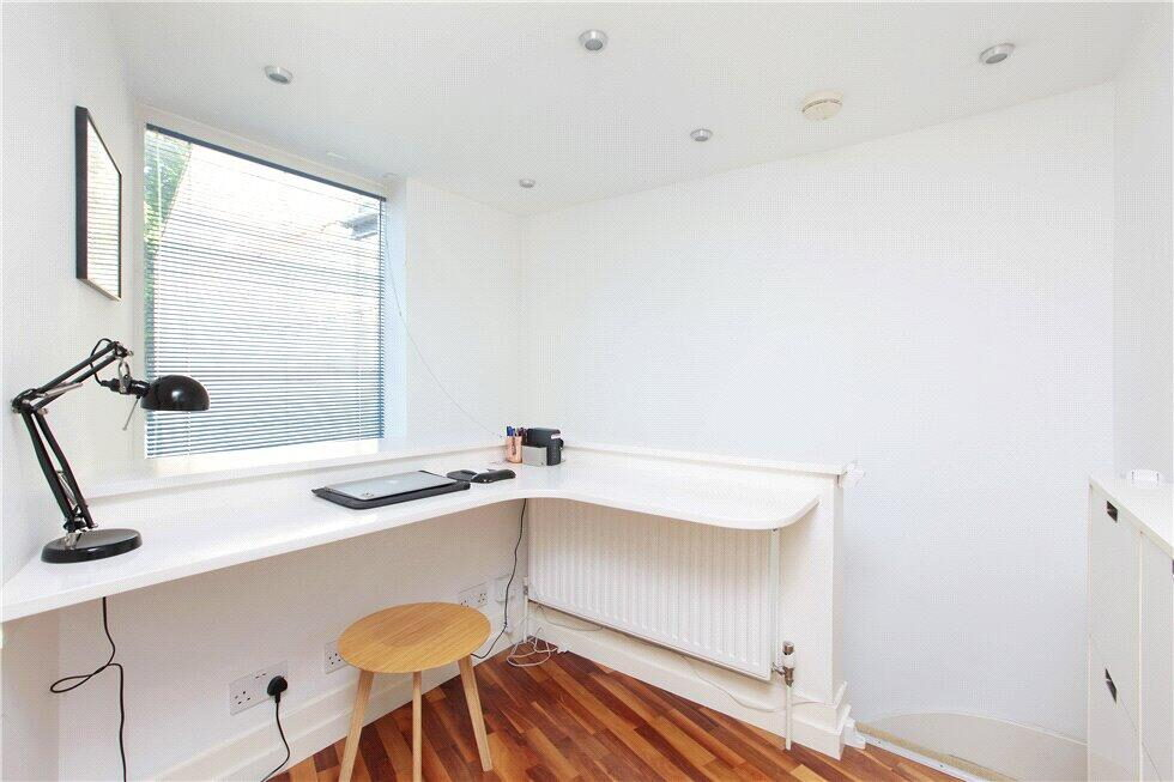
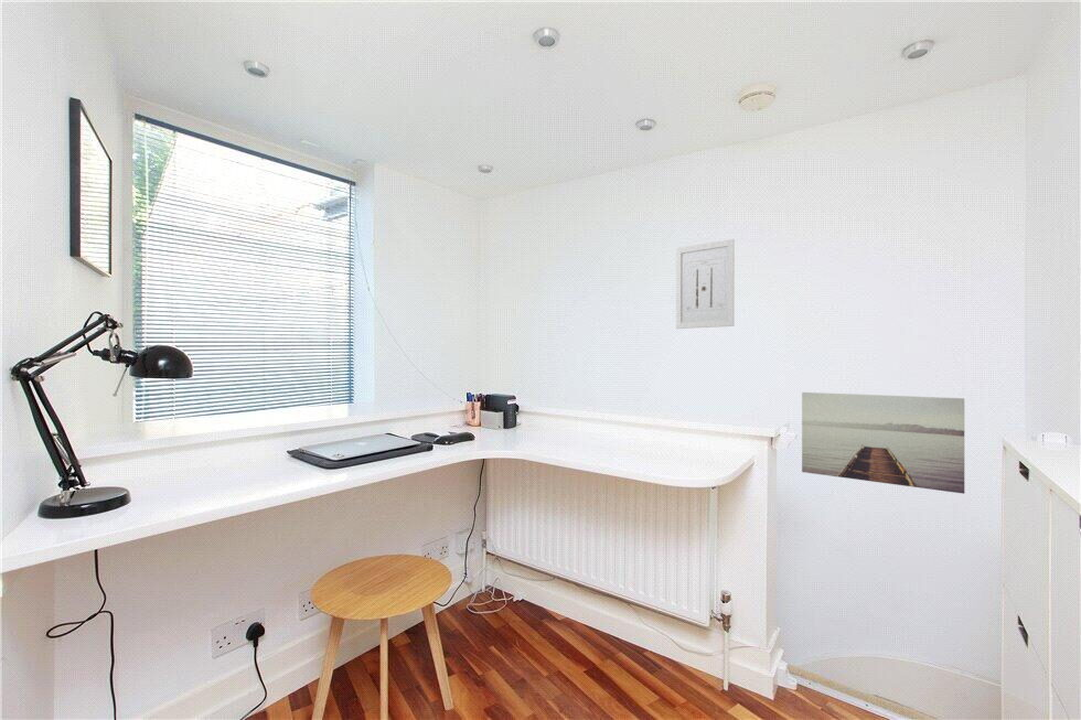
+ wall art (704, 286)
+ wall art (876, 438)
